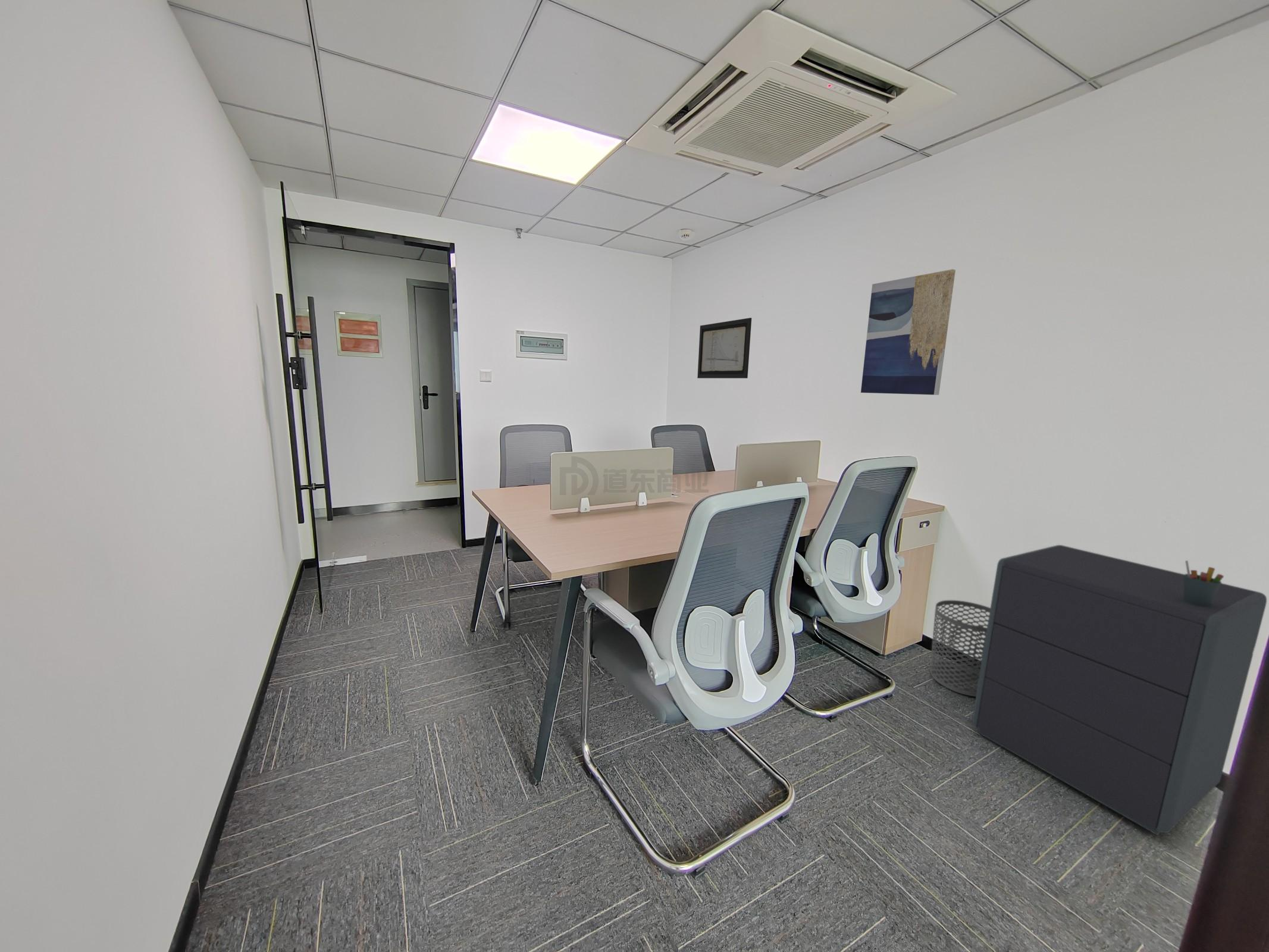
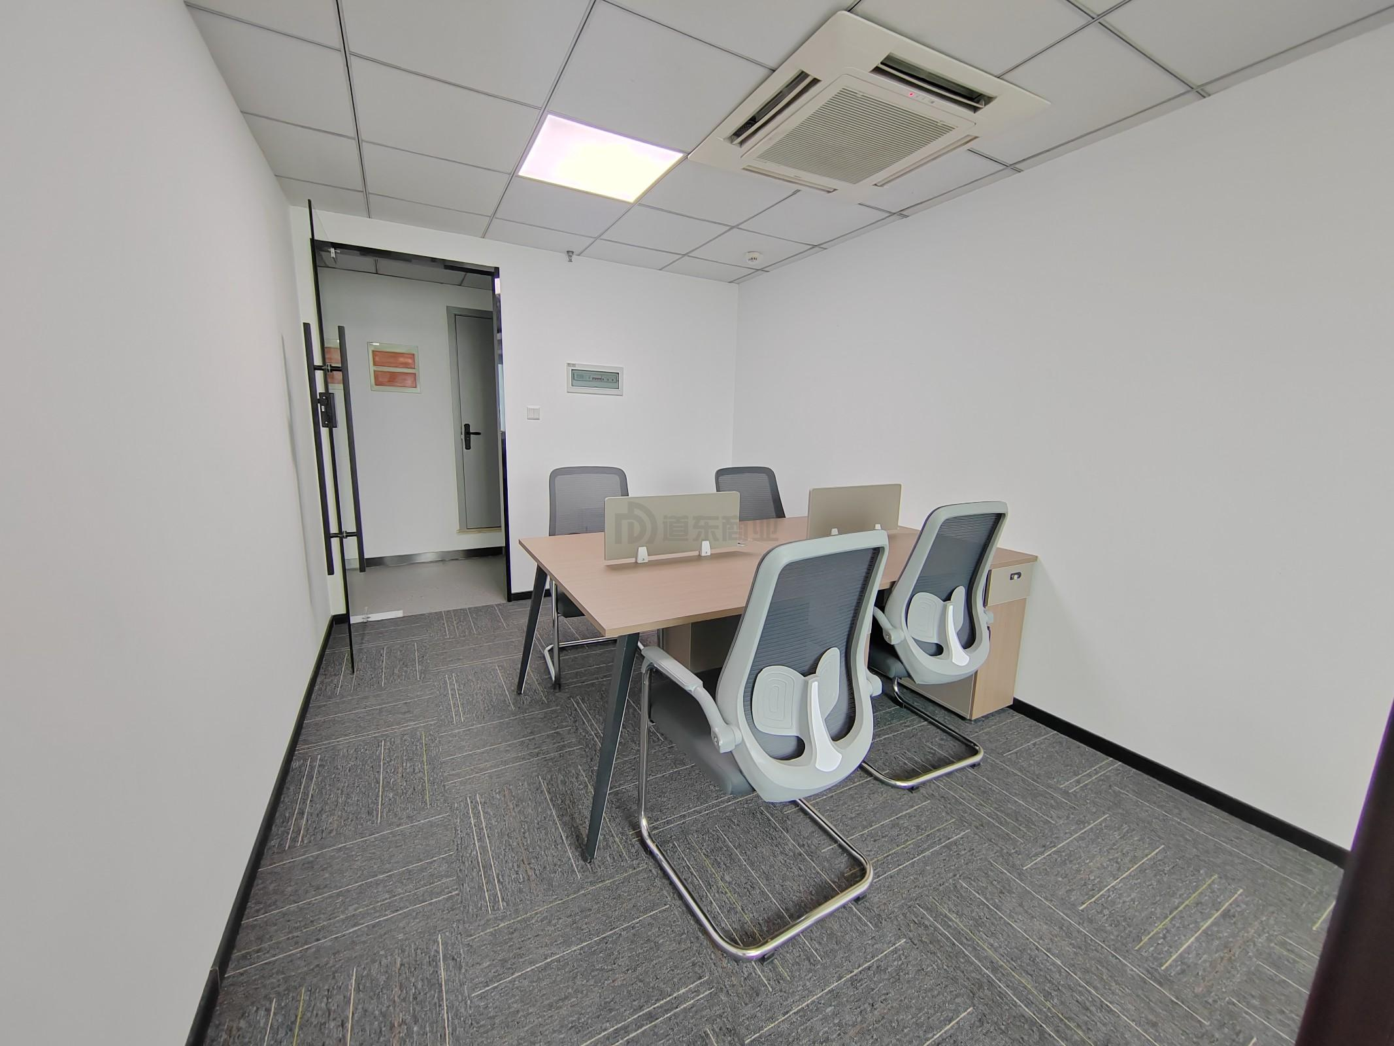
- waste bin (967, 646)
- filing cabinet (1102, 669)
- wall art (722, 350)
- pen holder (1201, 583)
- wall art (904, 336)
